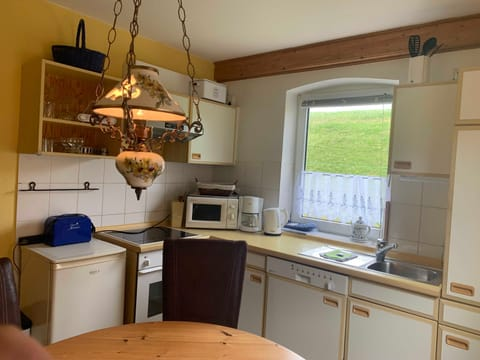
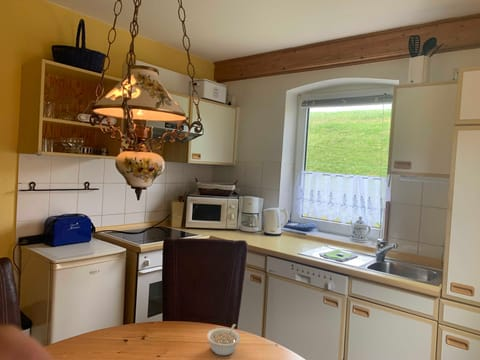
+ legume (223, 340)
